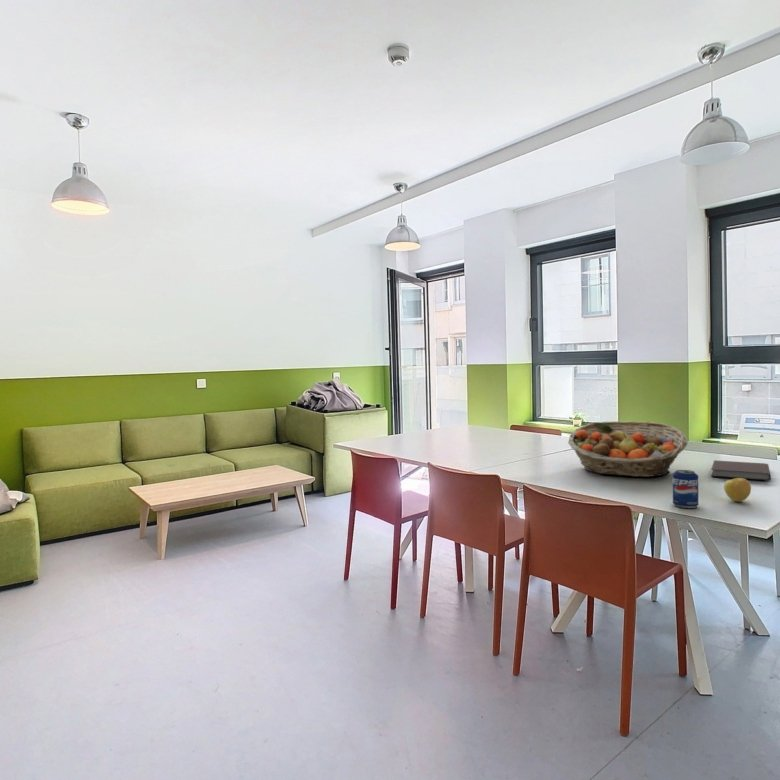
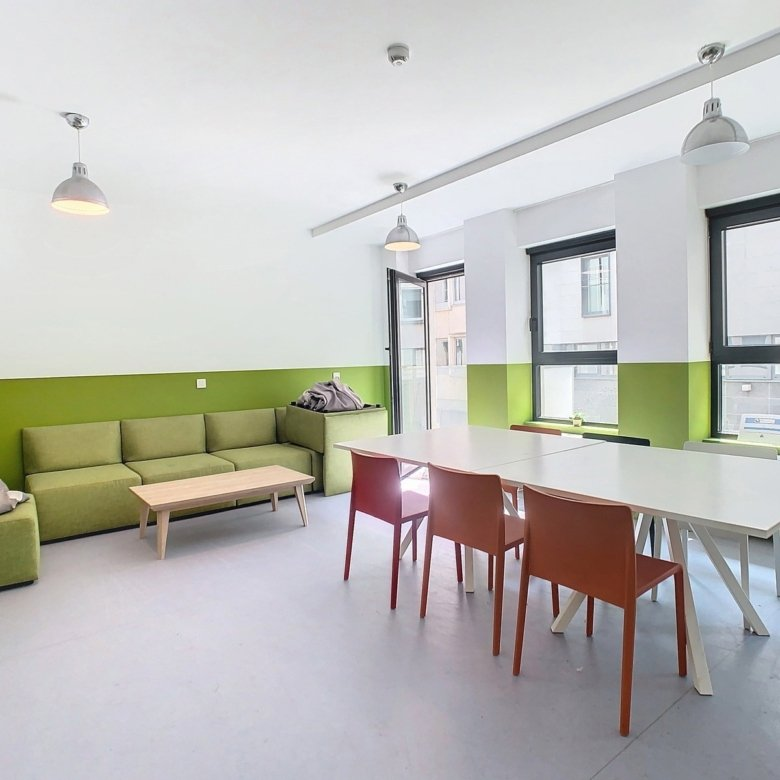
- fruit basket (625, 447)
- notebook (740, 469)
- beverage can (685, 488)
- apple (737, 489)
